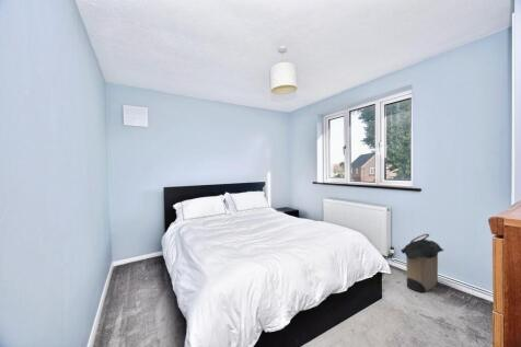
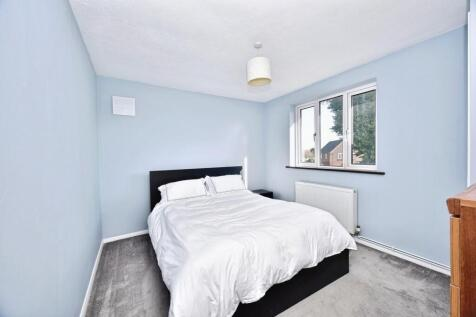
- laundry hamper (420, 257)
